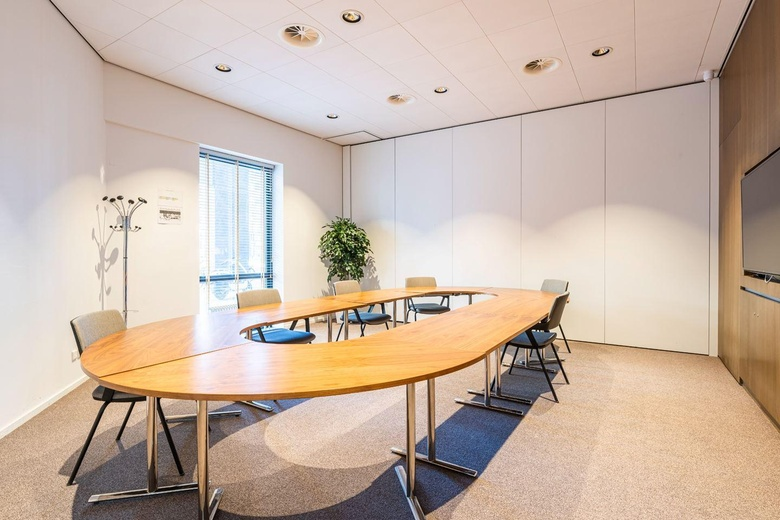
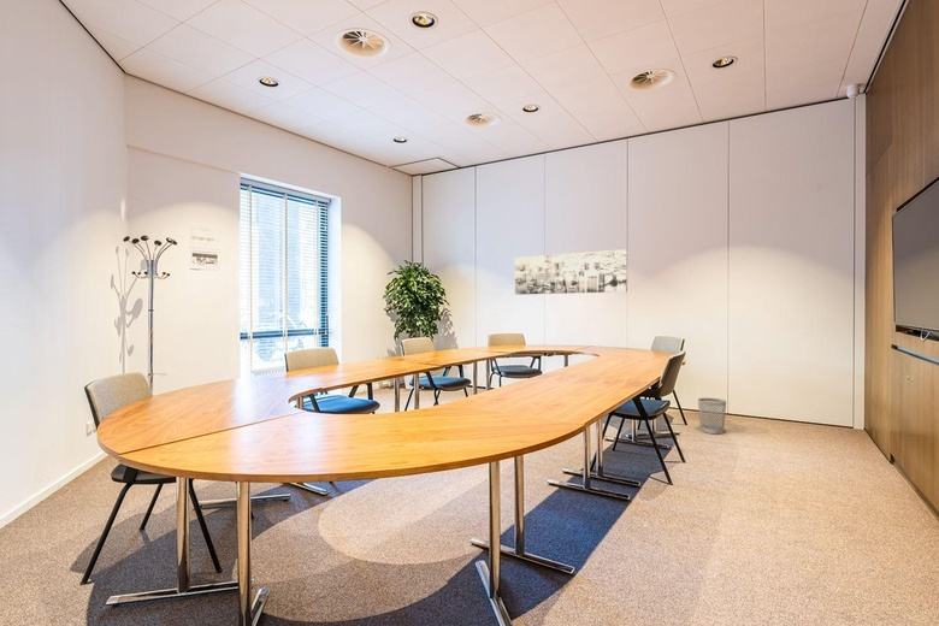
+ wall art (567, 273)
+ wastebasket (711, 415)
